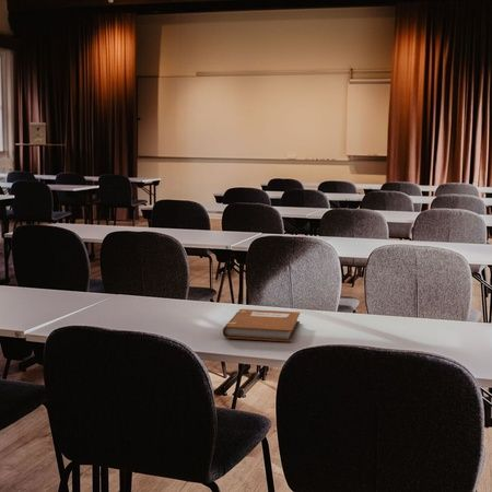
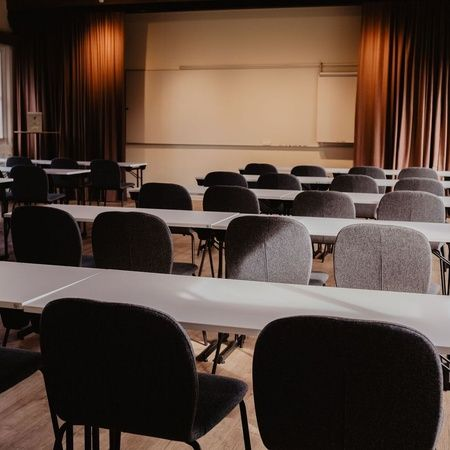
- notebook (262, 324)
